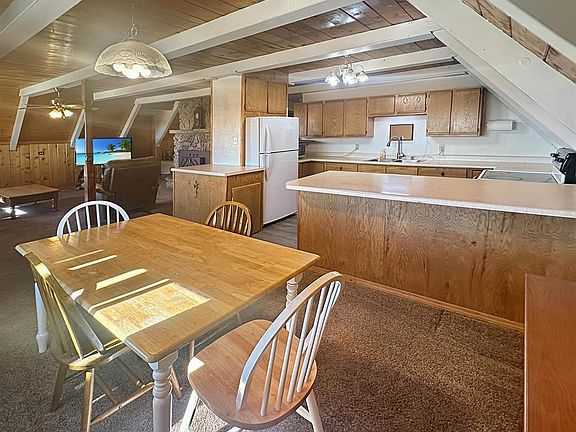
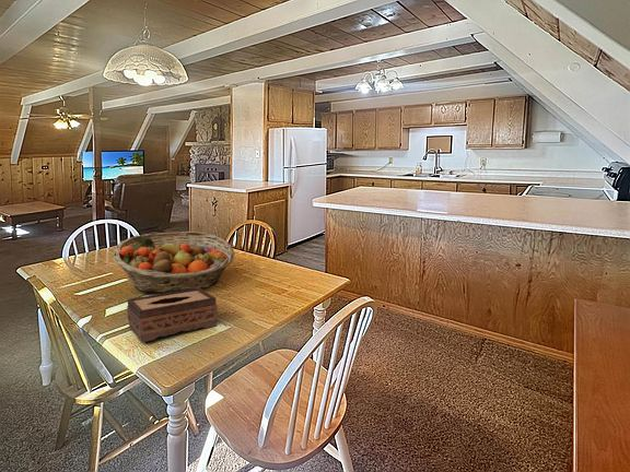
+ tissue box (172, 312)
+ fruit basket (176, 260)
